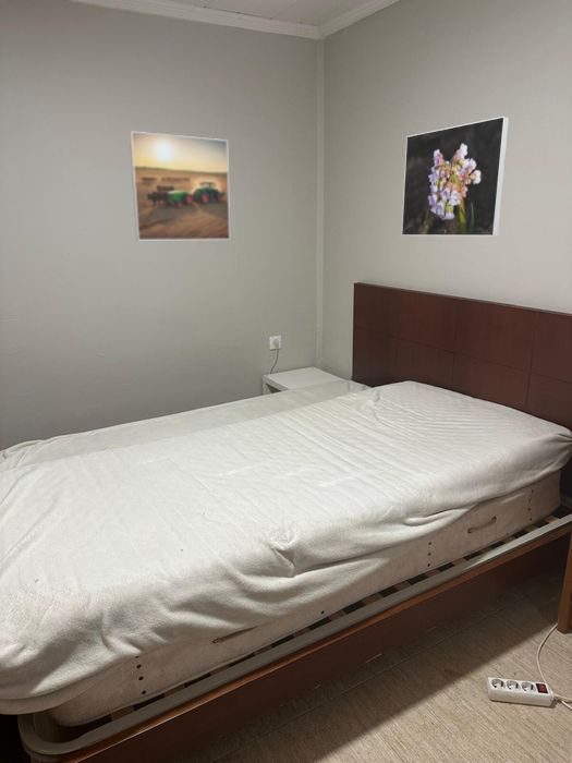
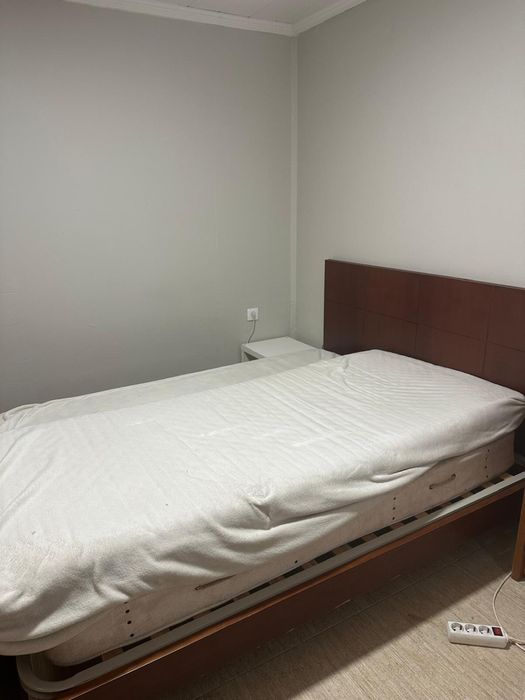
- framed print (449, 182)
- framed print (182, 189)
